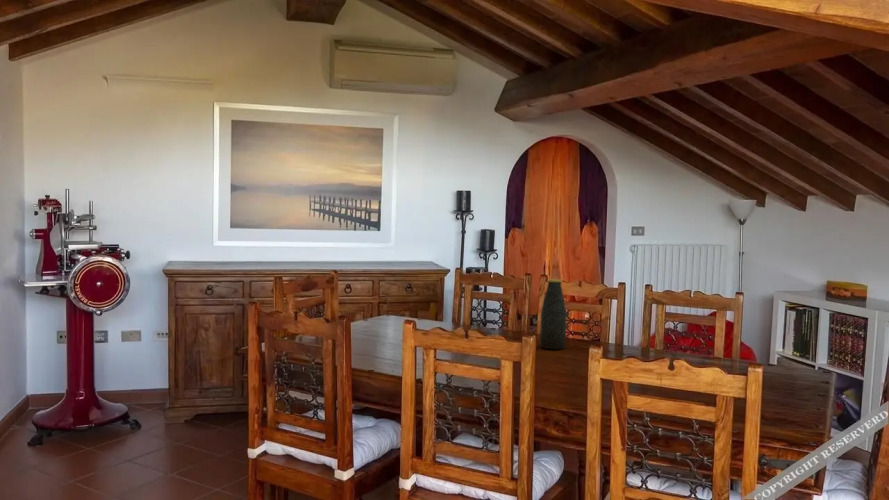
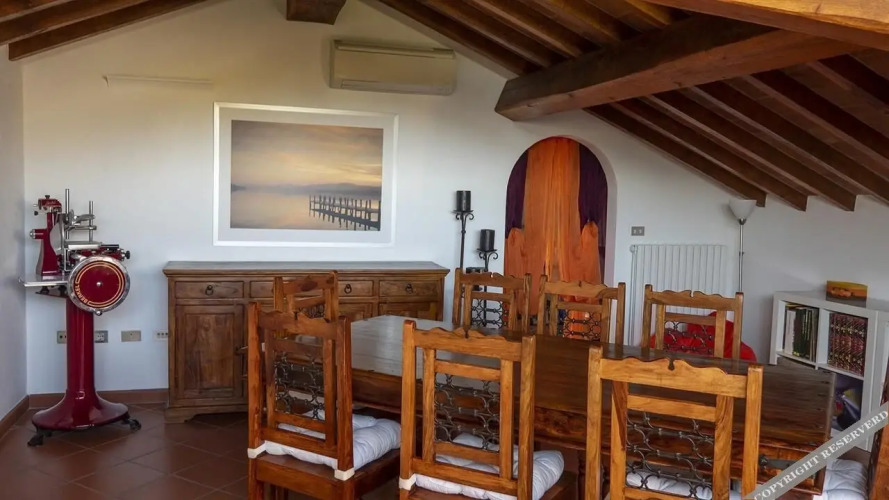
- bottle (553, 313)
